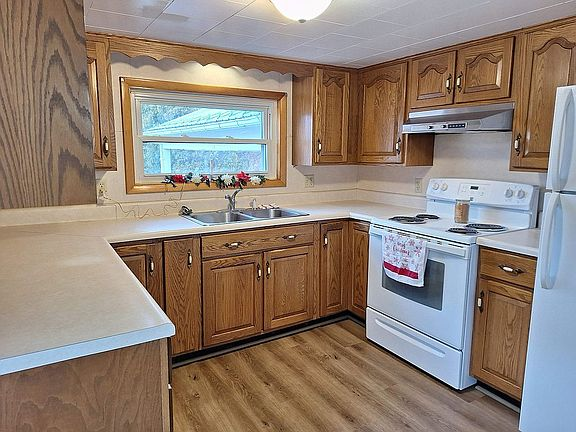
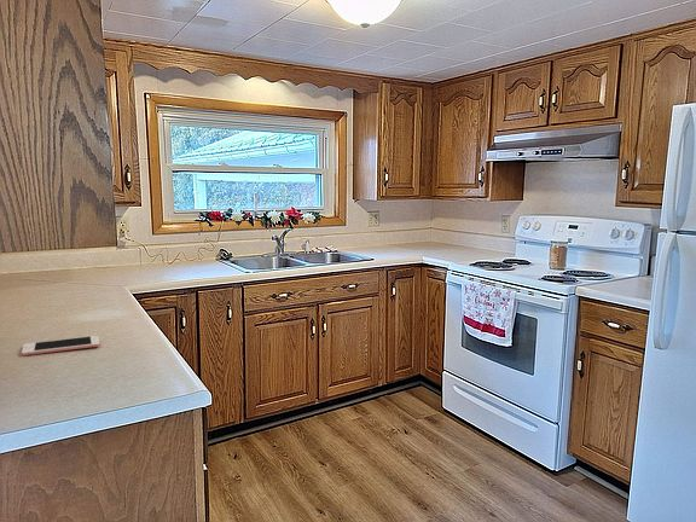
+ cell phone (62, 344)
